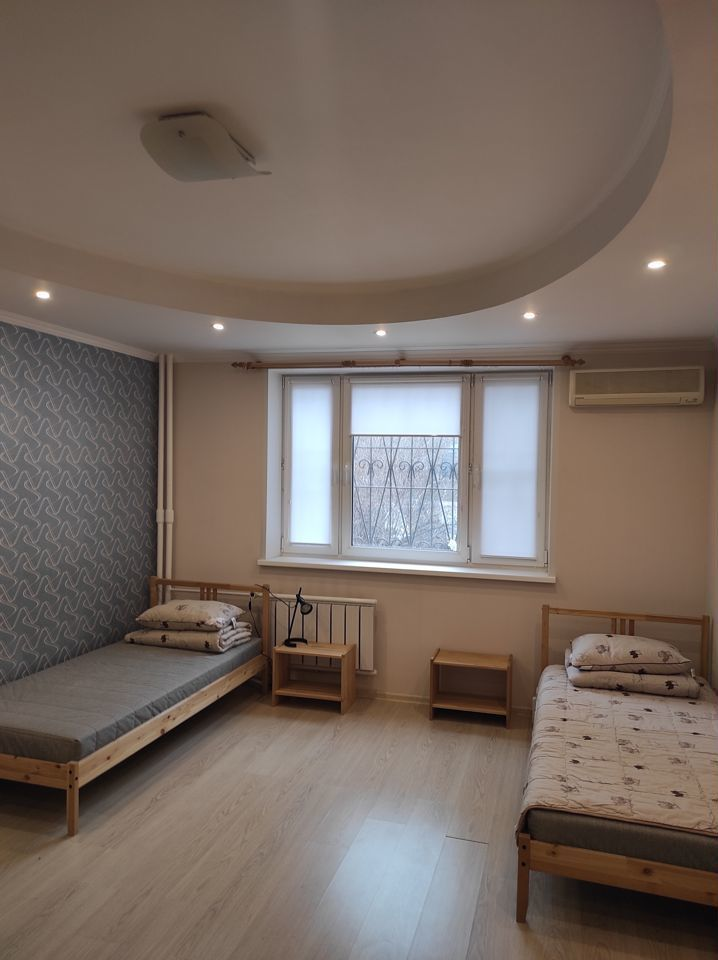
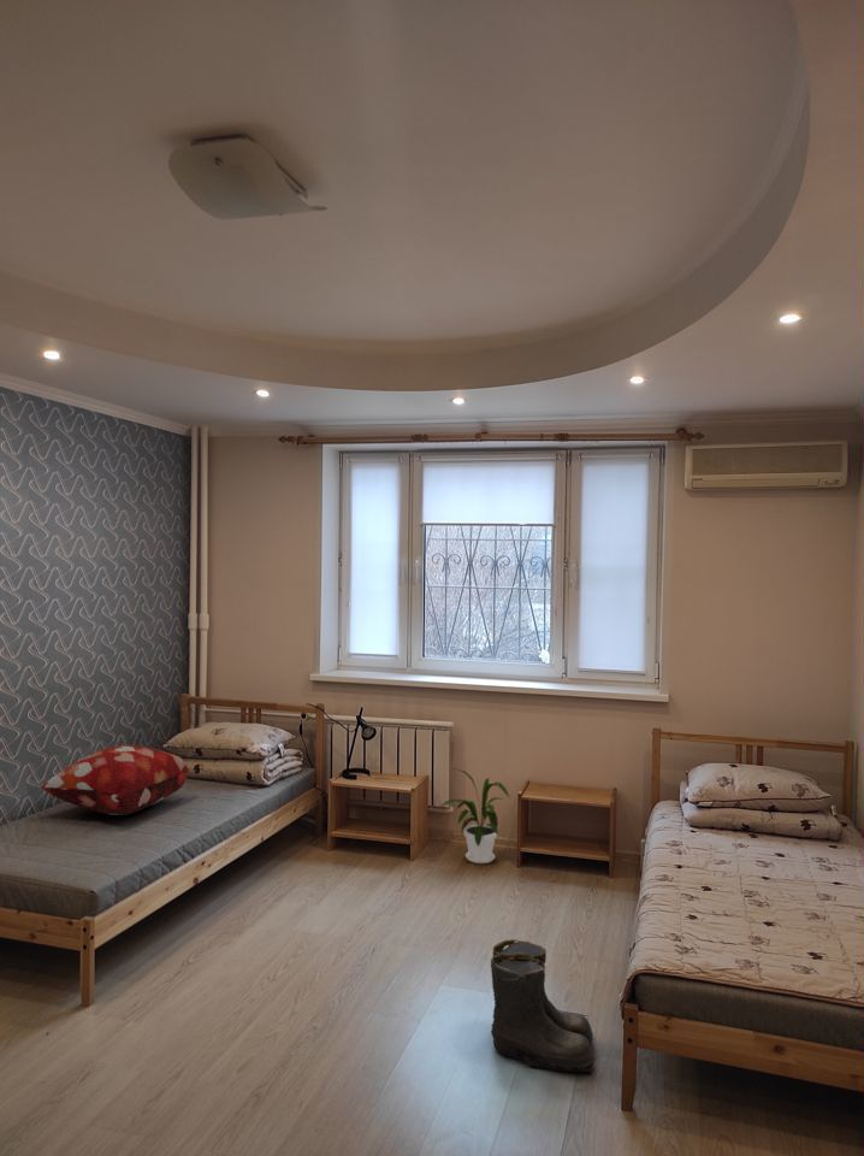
+ house plant (477, 814)
+ boots (543, 1002)
+ decorative pillow (119, 778)
